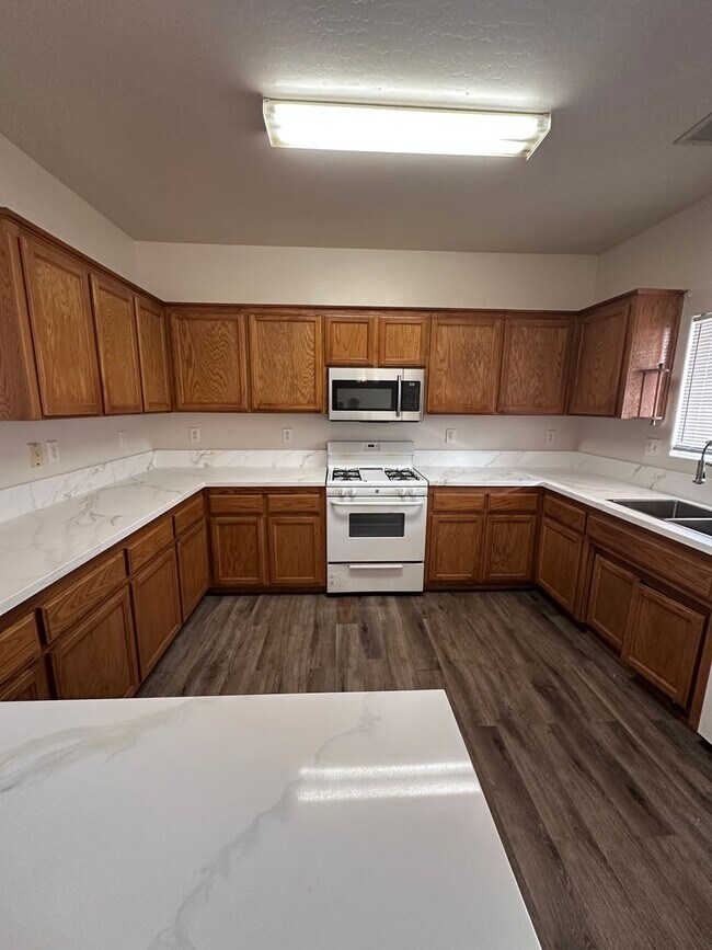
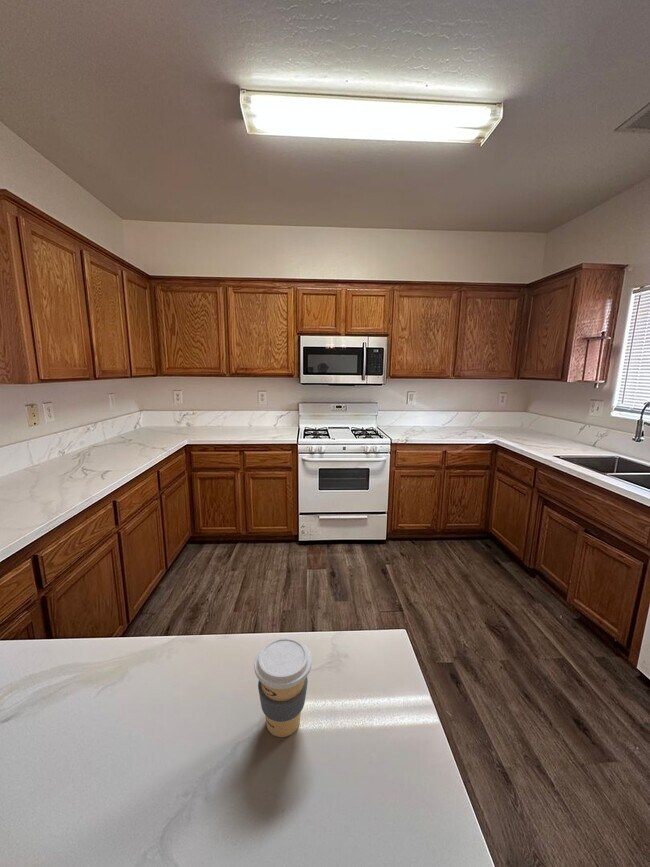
+ coffee cup (283, 688)
